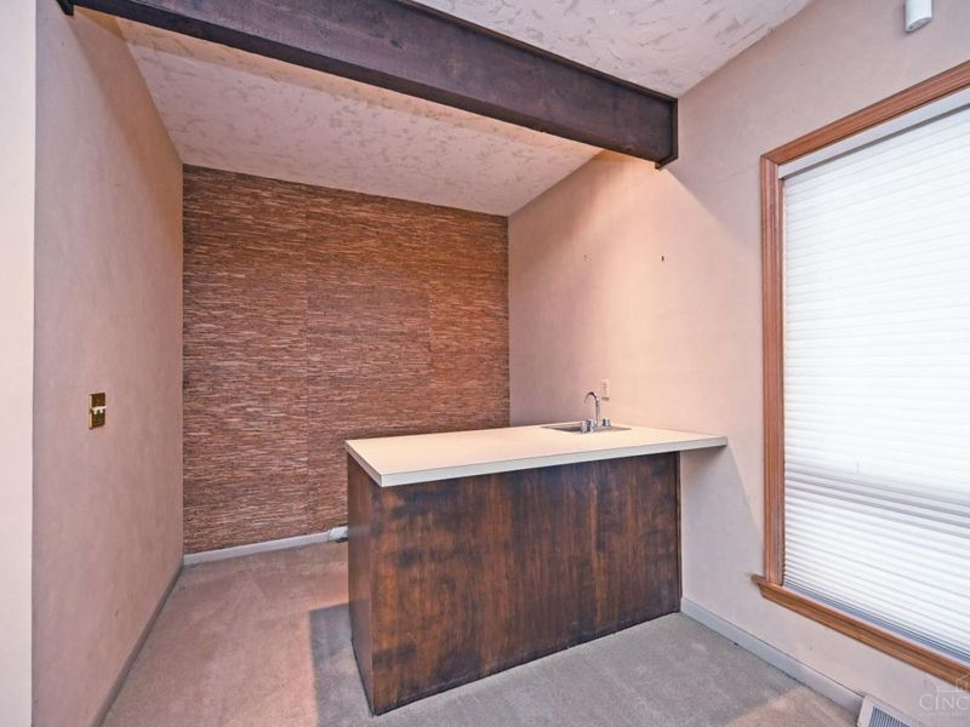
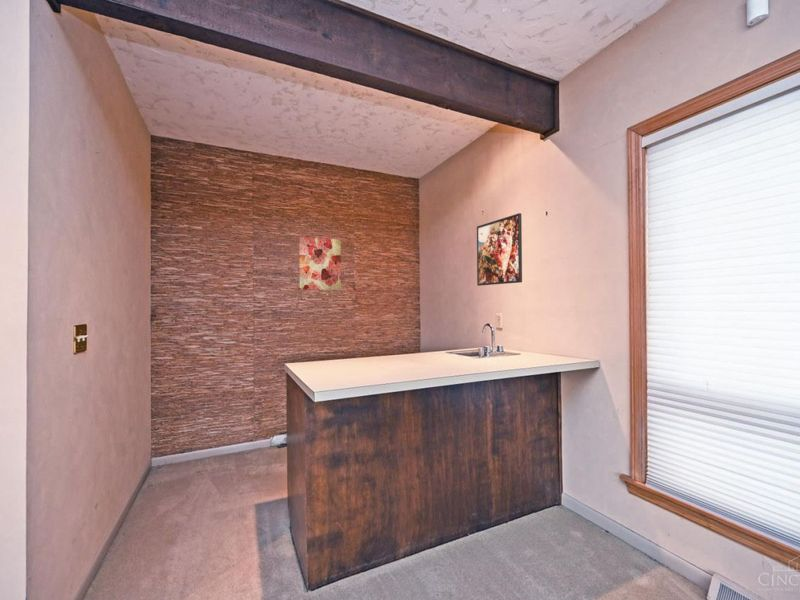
+ wall art (320, 263)
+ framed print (497, 252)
